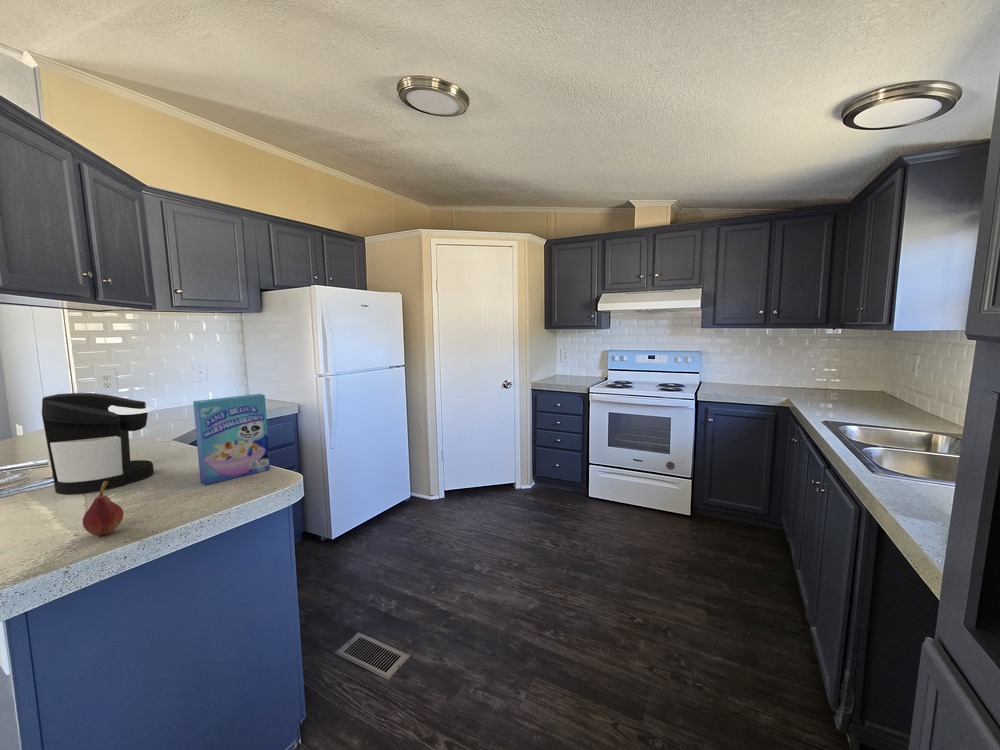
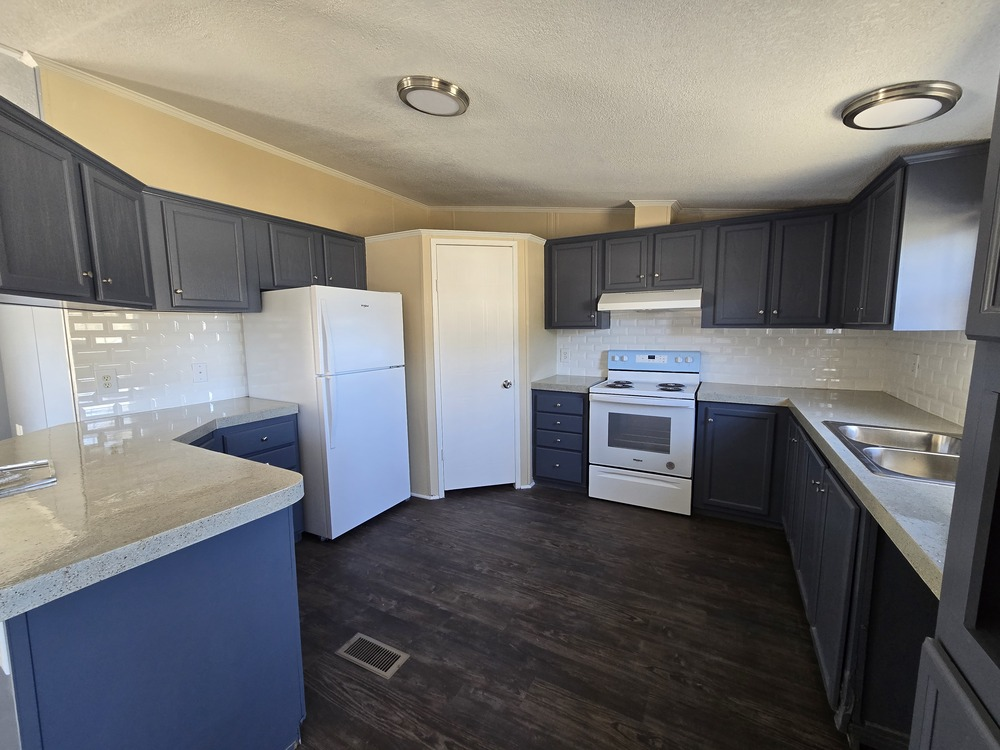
- fruit (102, 508)
- cereal box (233, 436)
- coffee maker (104, 436)
